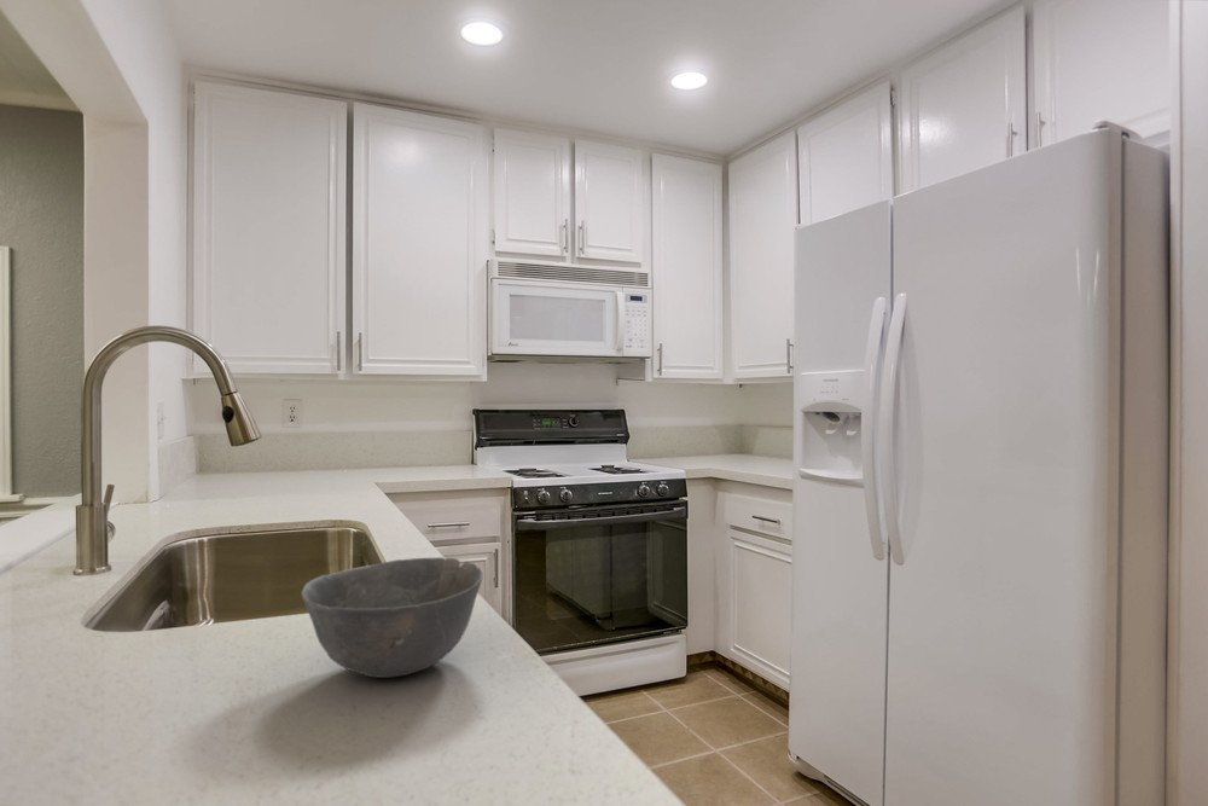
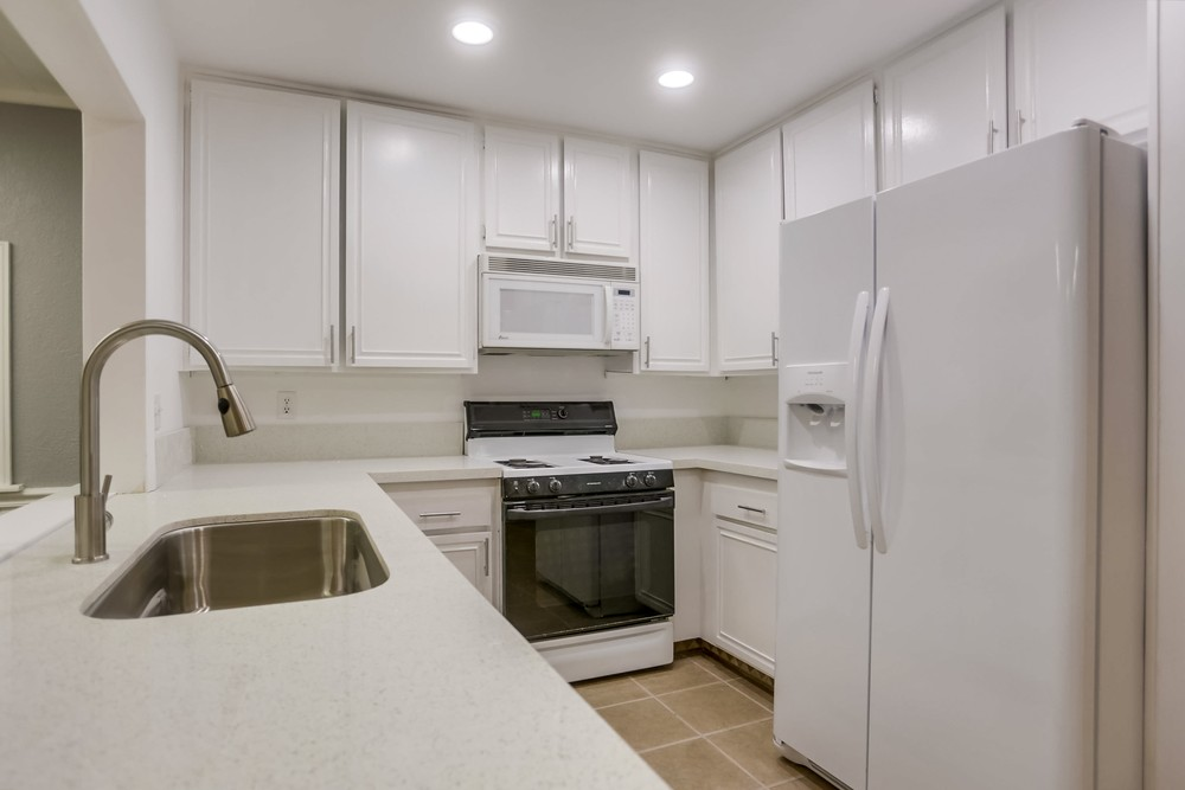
- bowl (394, 621)
